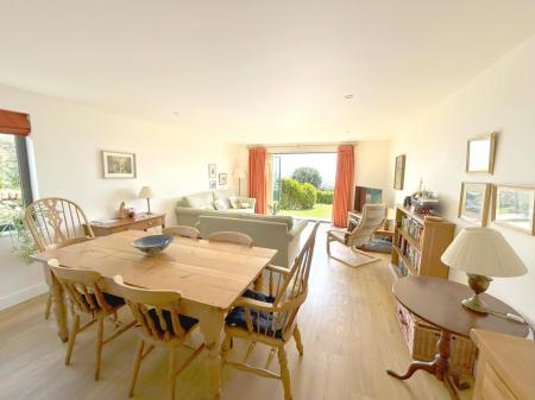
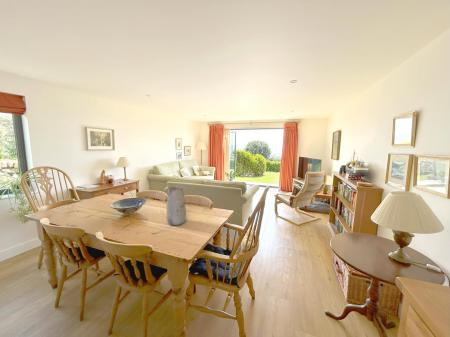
+ vase (176, 205)
